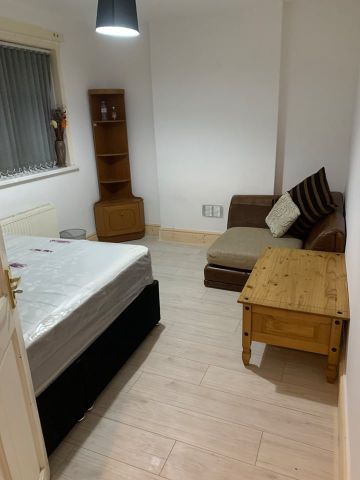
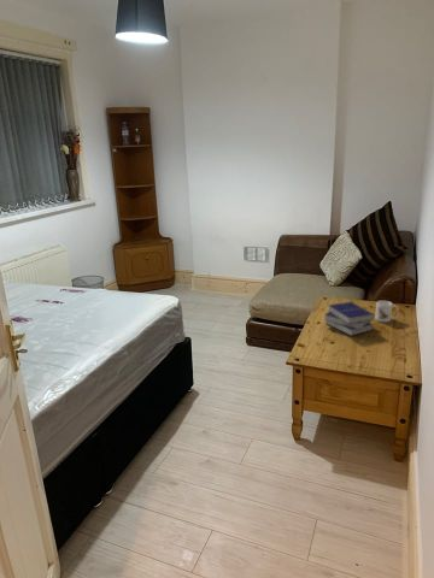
+ mug (387, 311)
+ book (347, 317)
